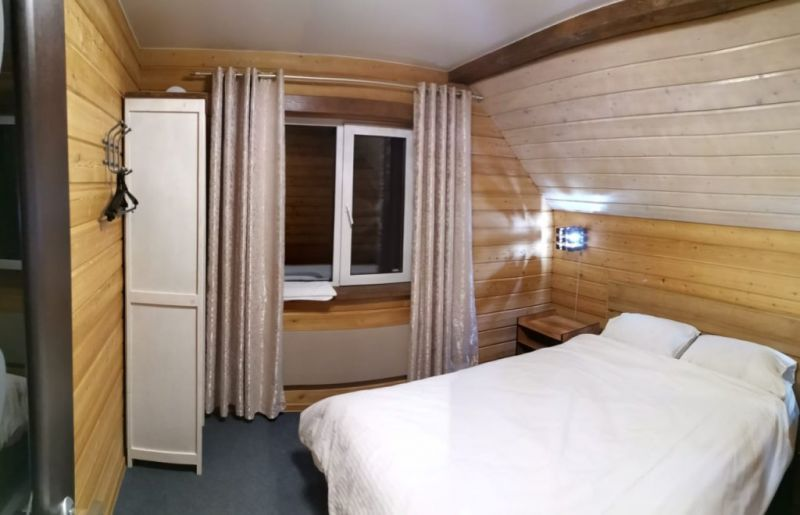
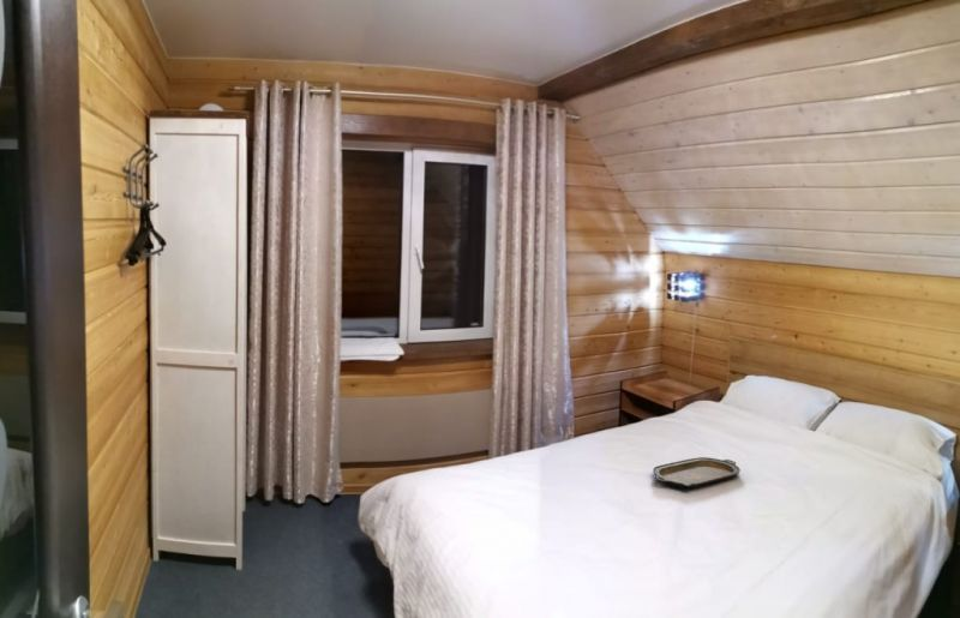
+ serving tray (696, 472)
